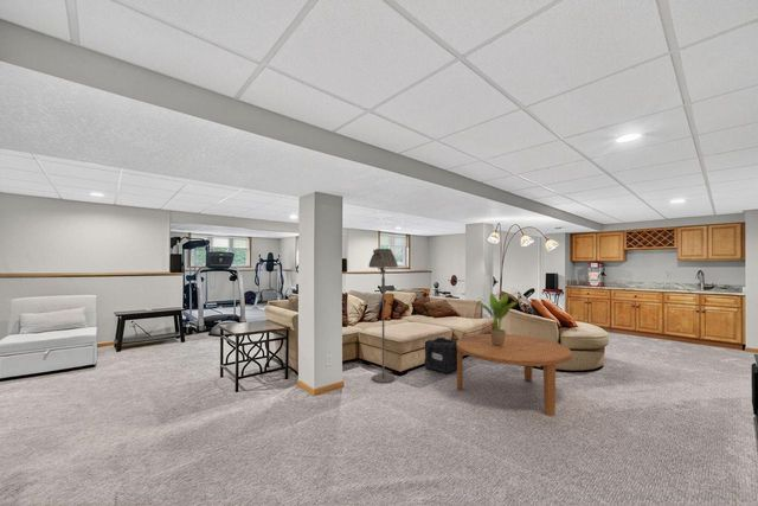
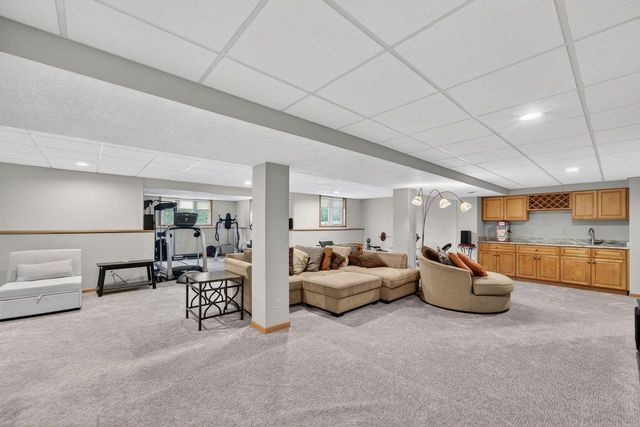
- coffee table (510, 364)
- storage crate (442, 354)
- potted plant (499, 315)
- floor lamp (383, 313)
